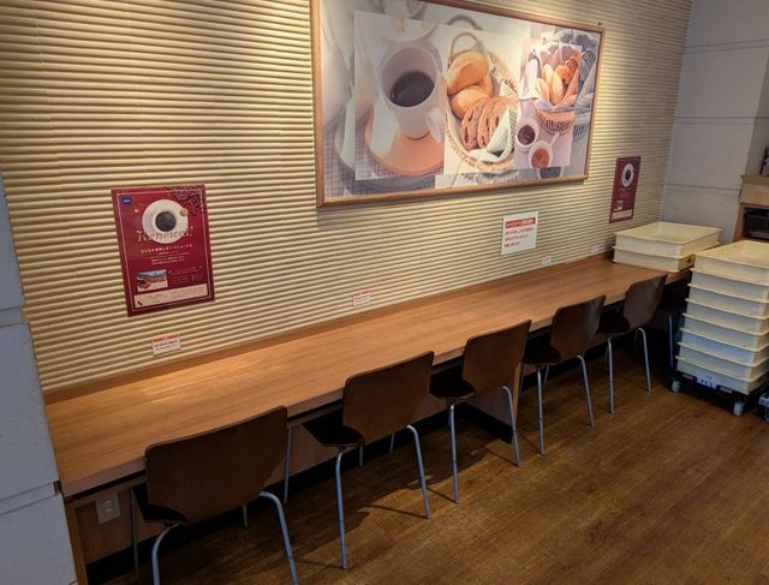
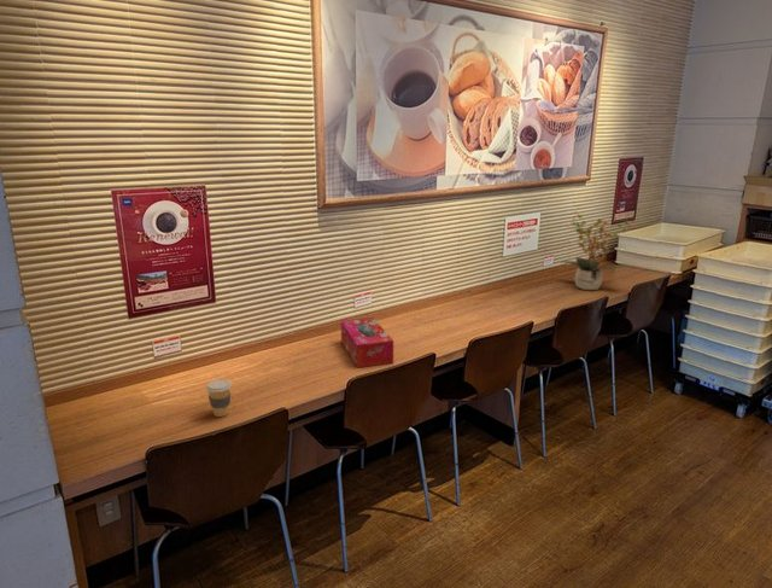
+ coffee cup (220, 398)
+ tissue box (365, 340)
+ potted plant (593, 252)
